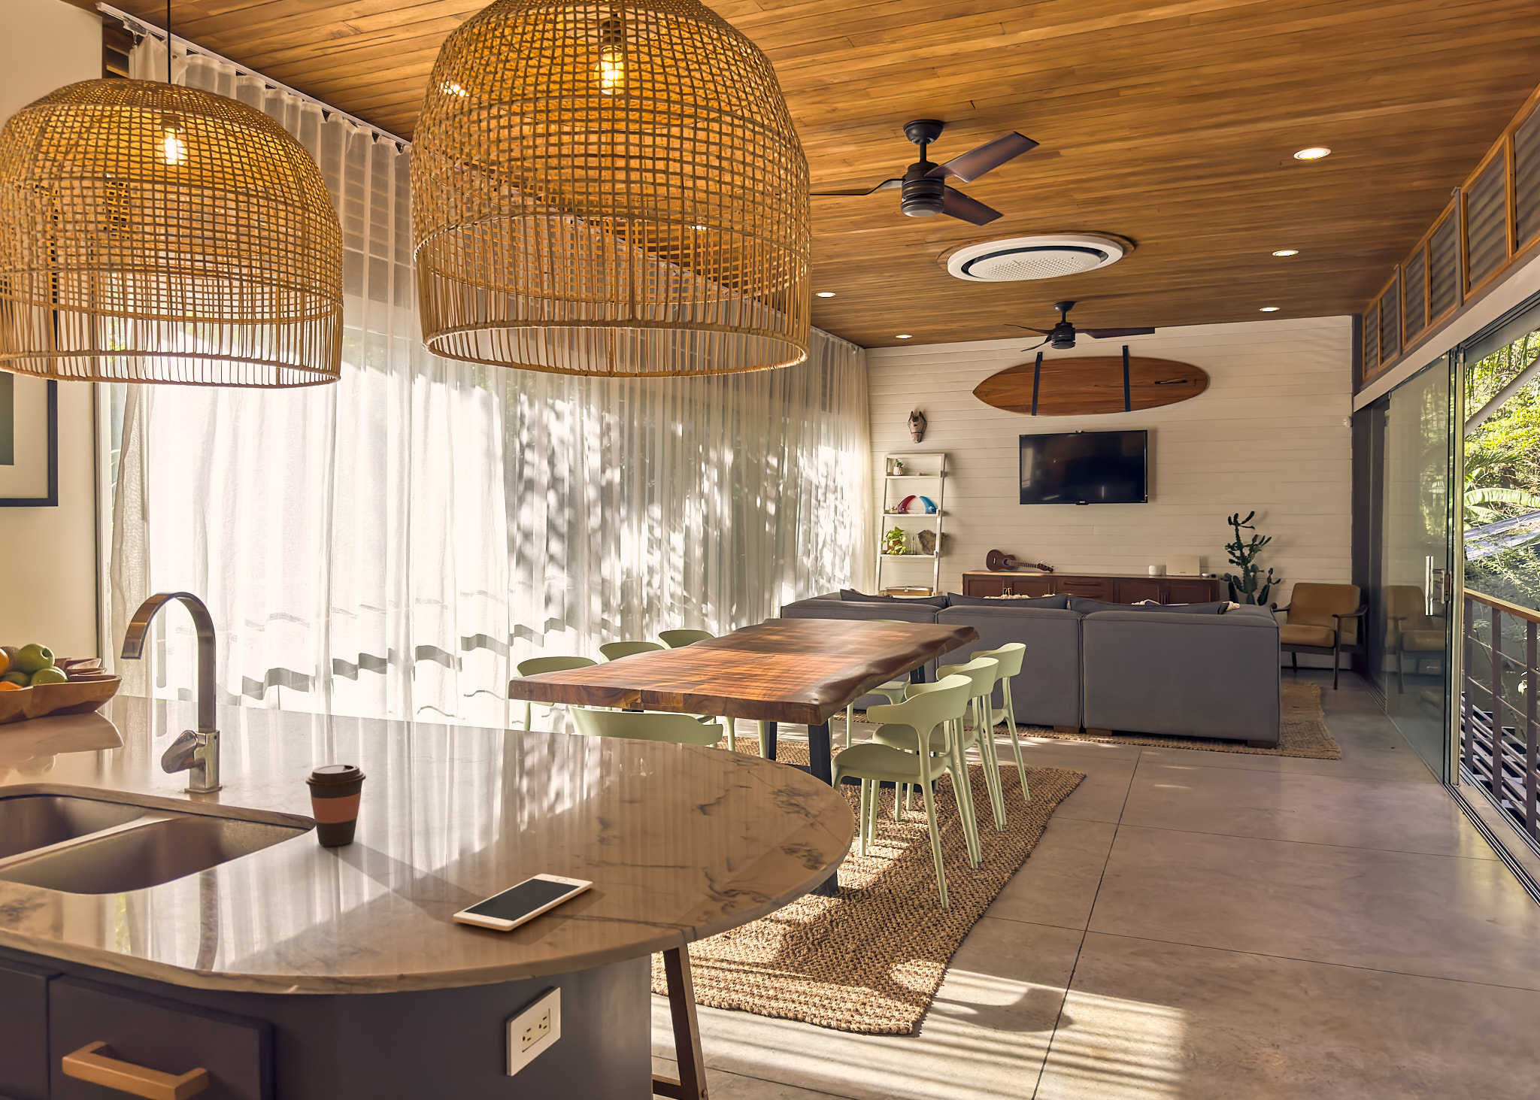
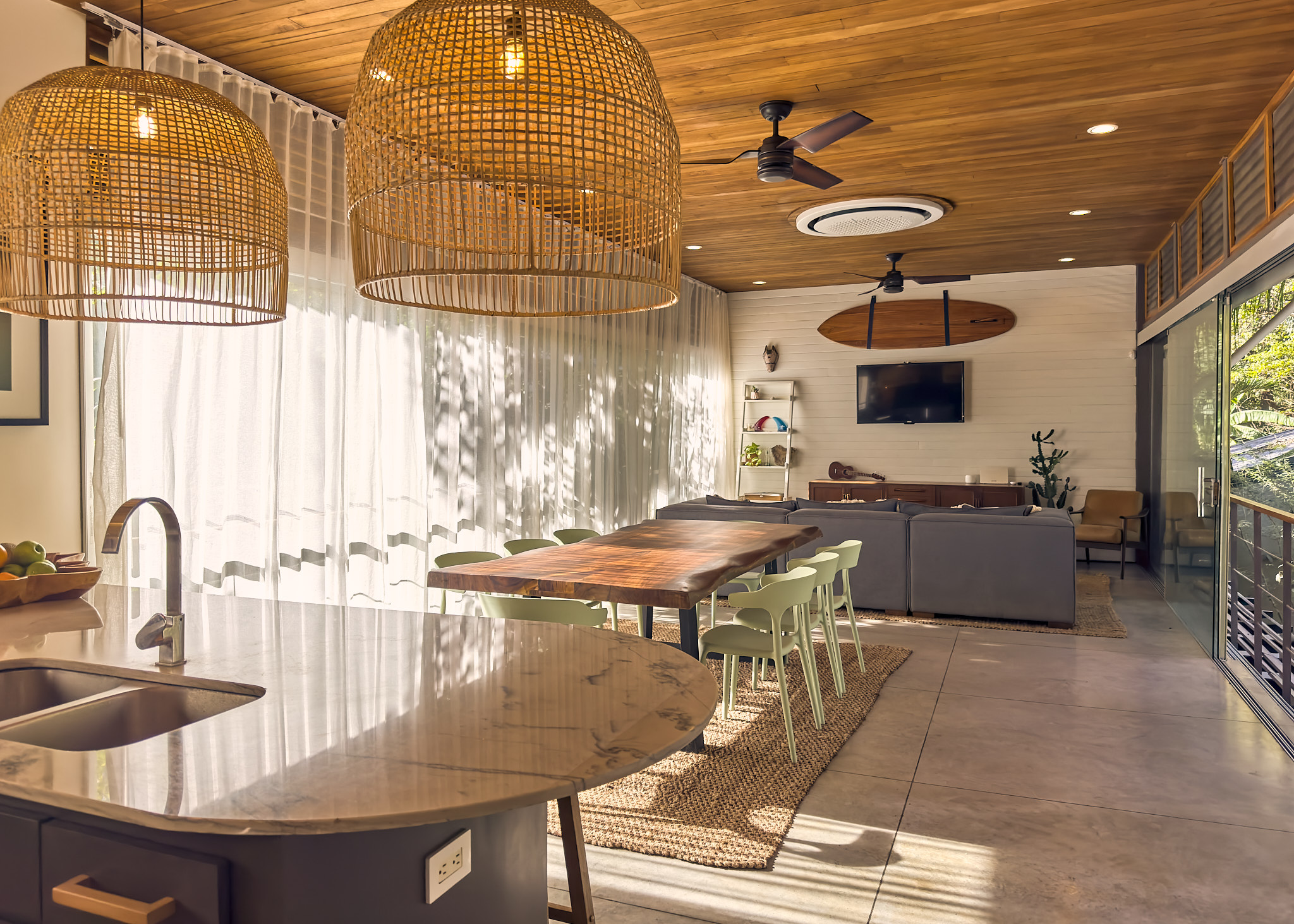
- cell phone (526, 900)
- coffee cup (336, 805)
